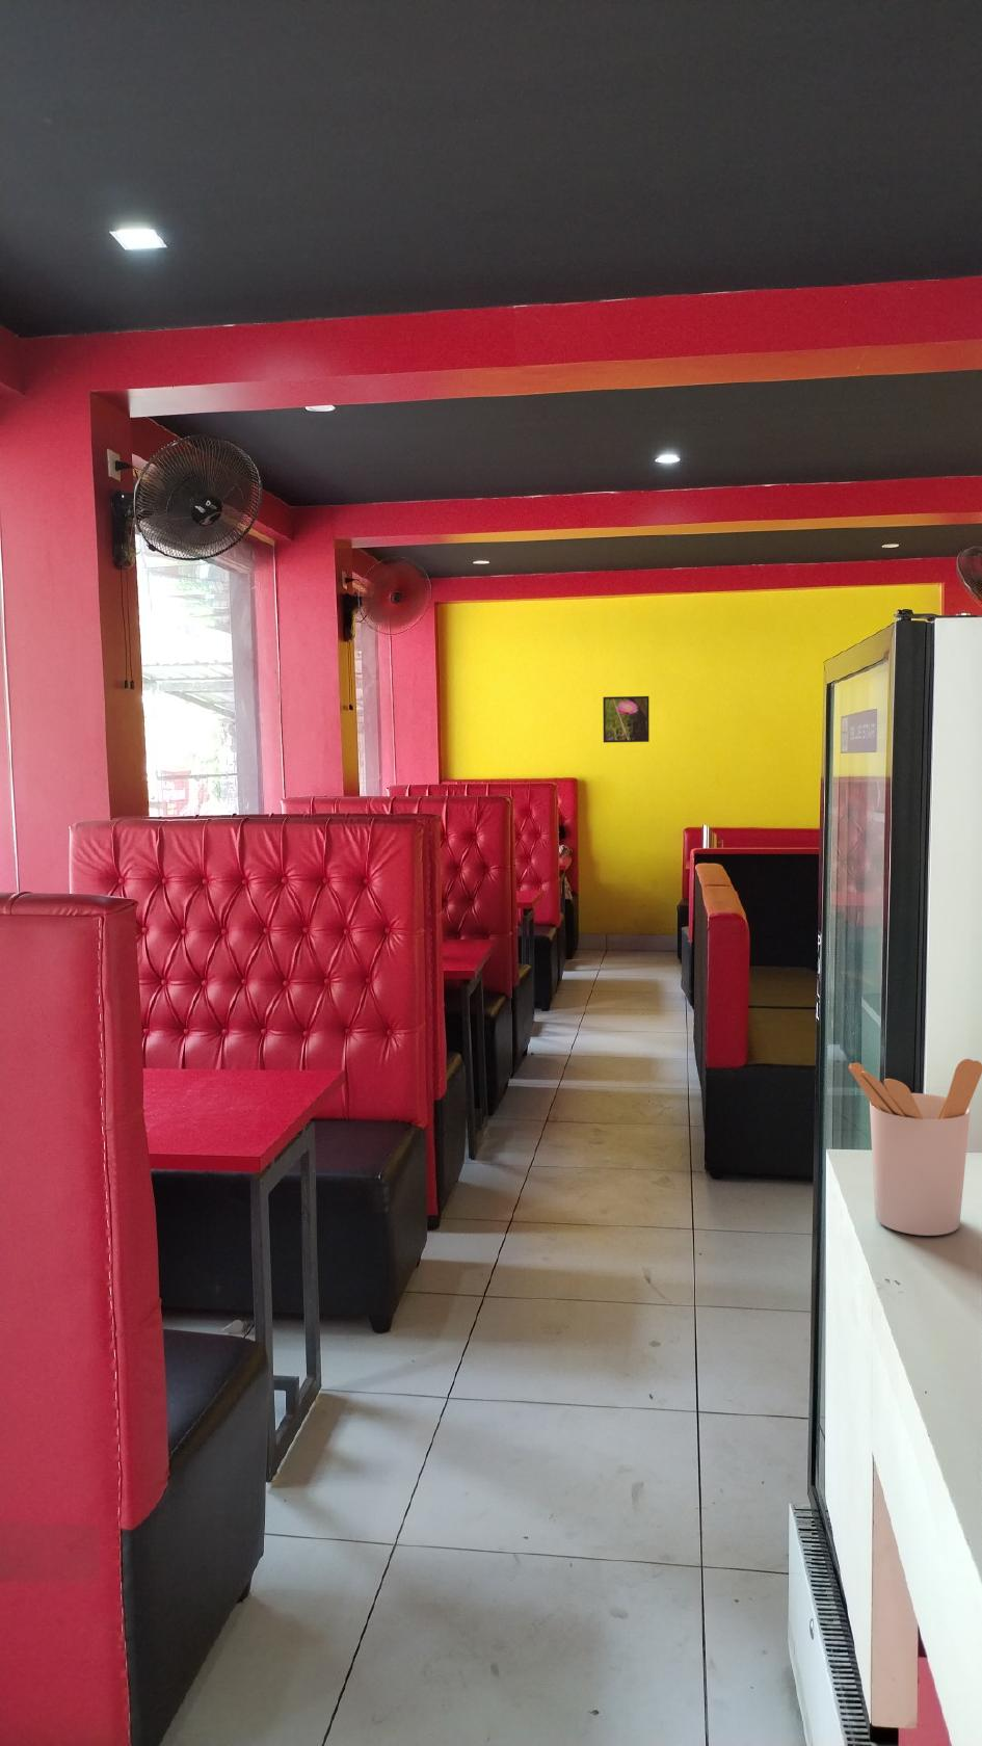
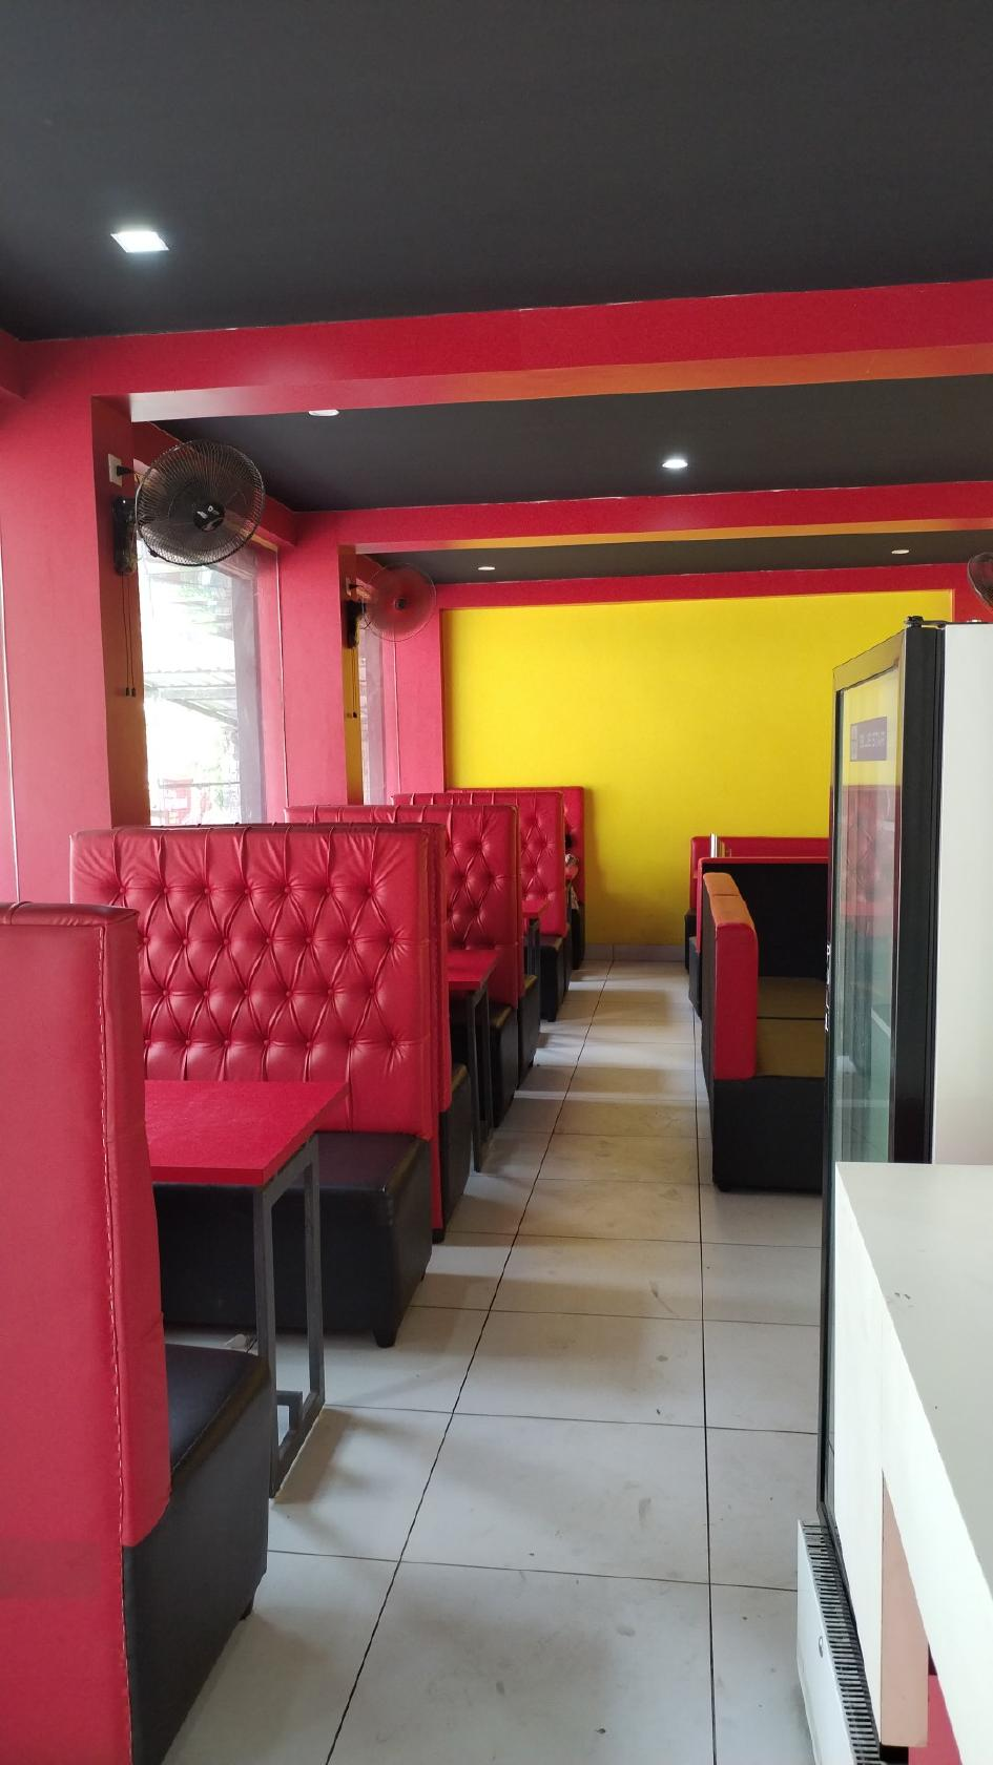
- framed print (626, 720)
- utensil holder (906, 1140)
